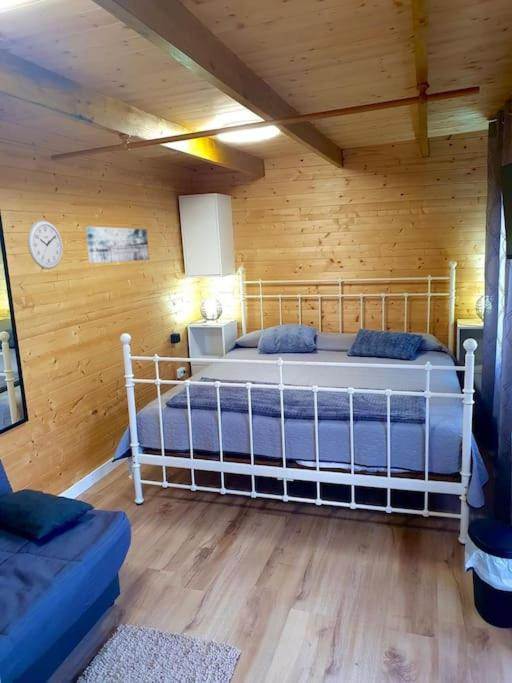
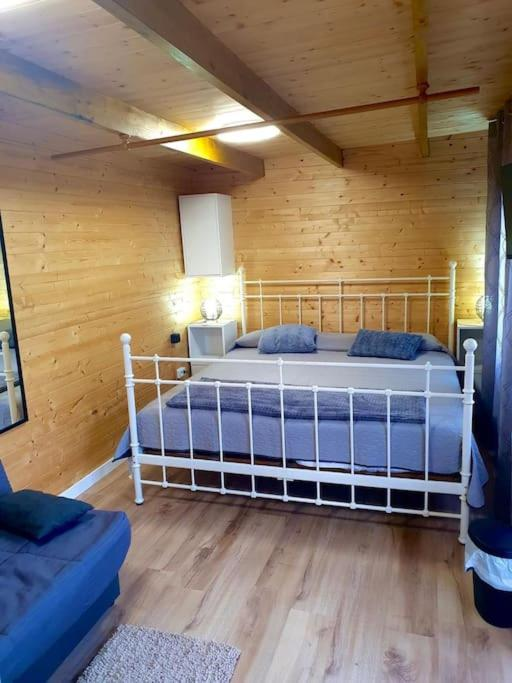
- wall clock (46, 244)
- wall art (120, 244)
